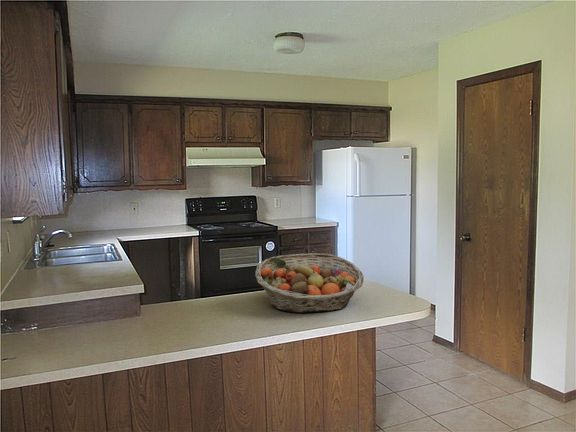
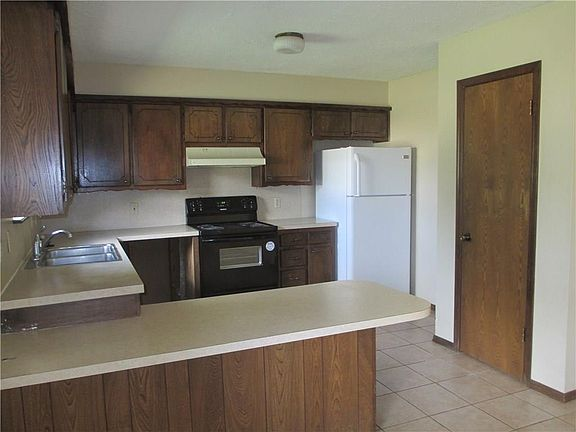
- fruit basket (309, 281)
